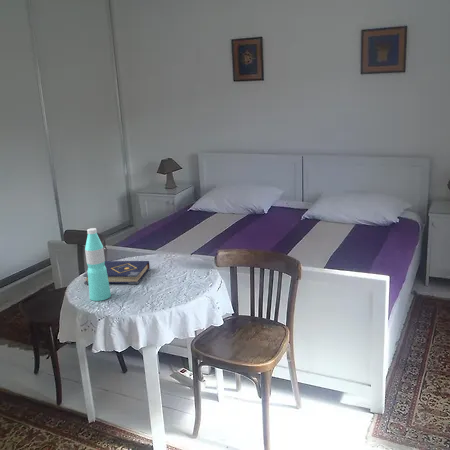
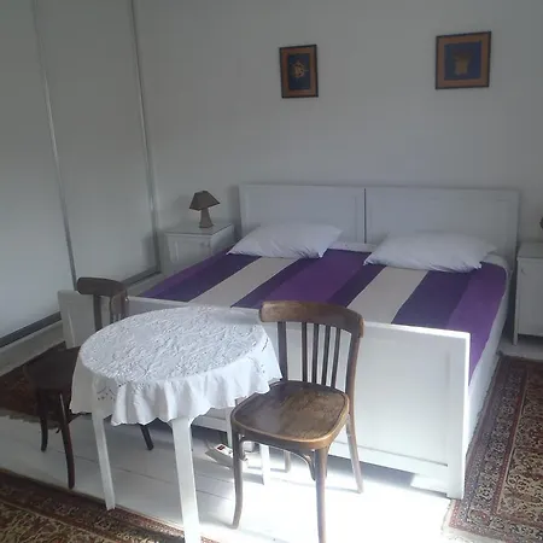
- water bottle (96, 263)
- book (117, 271)
